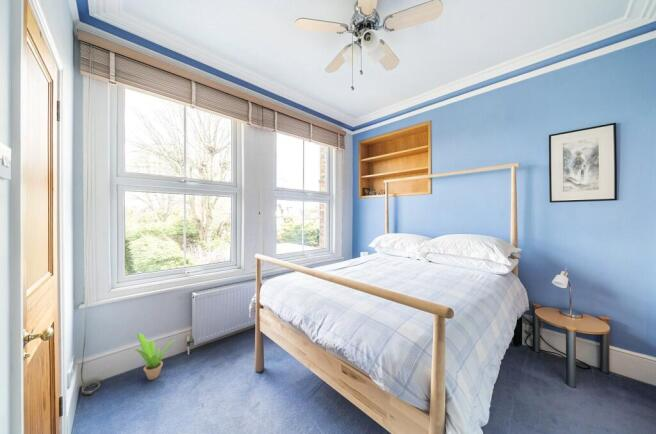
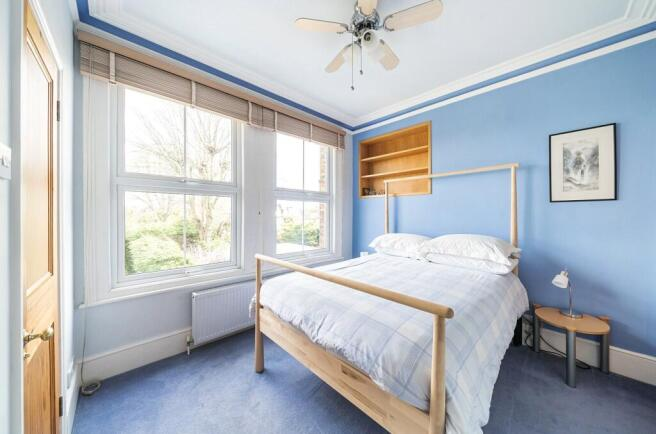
- potted plant (154, 356)
